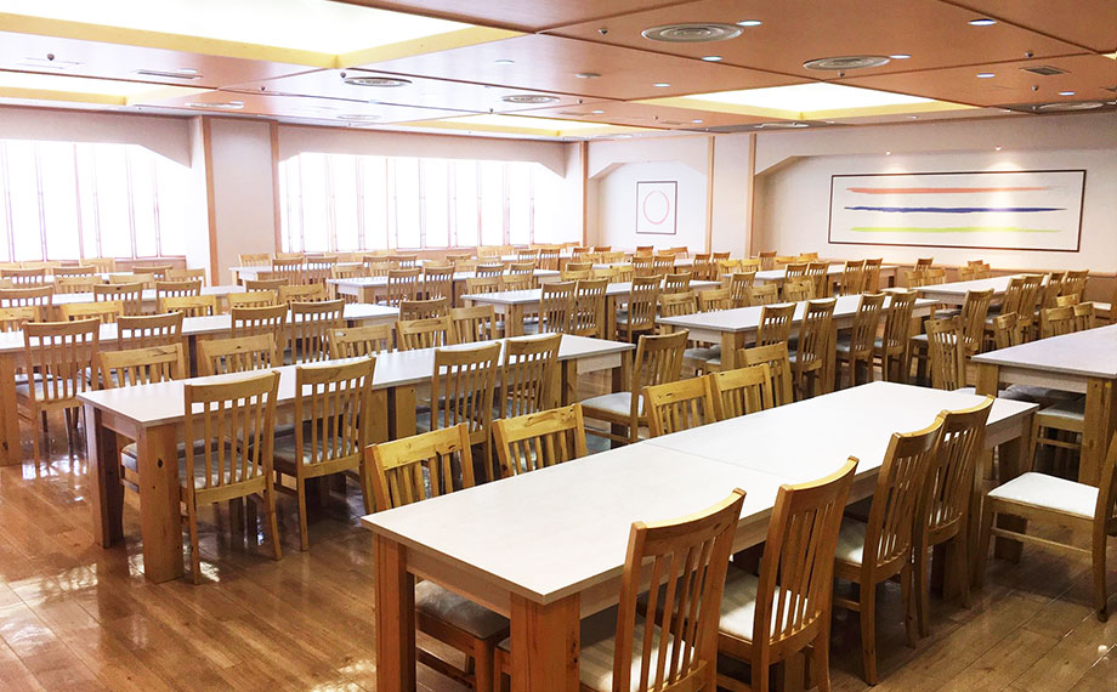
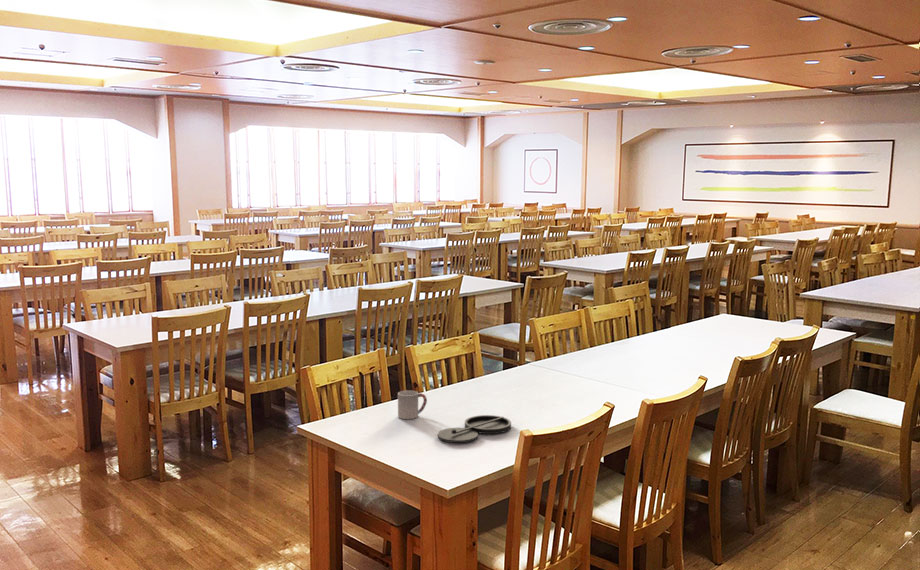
+ plate (474, 427)
+ cup (412, 404)
